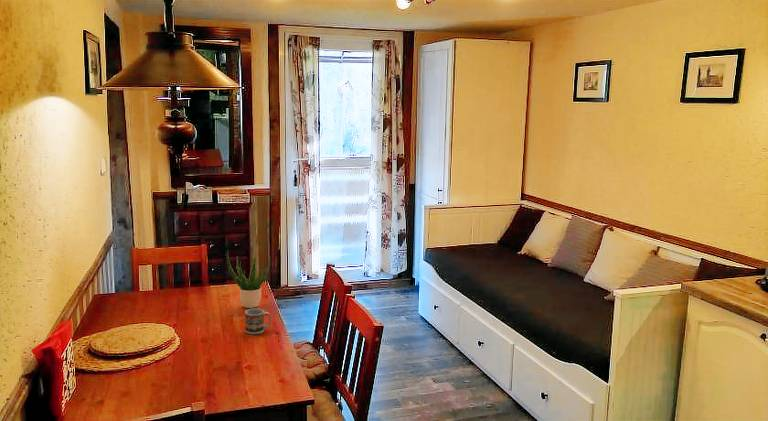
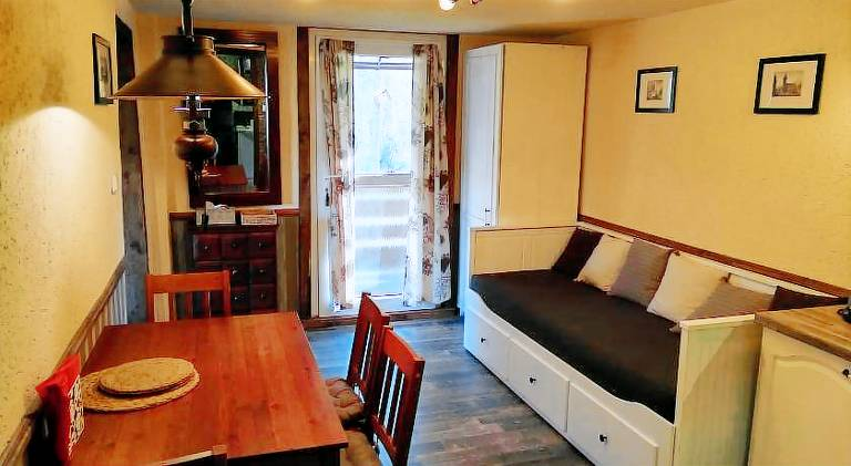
- potted plant (249, 277)
- cup (258, 320)
